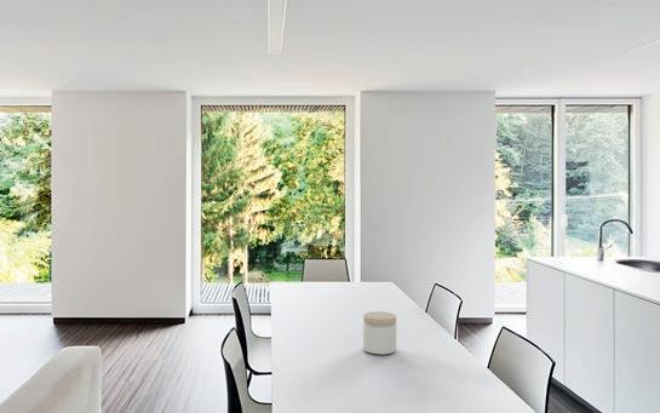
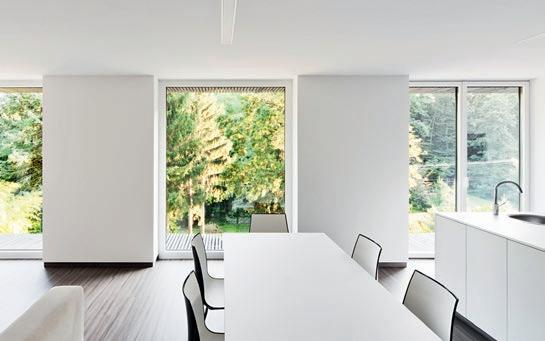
- jar (379, 332)
